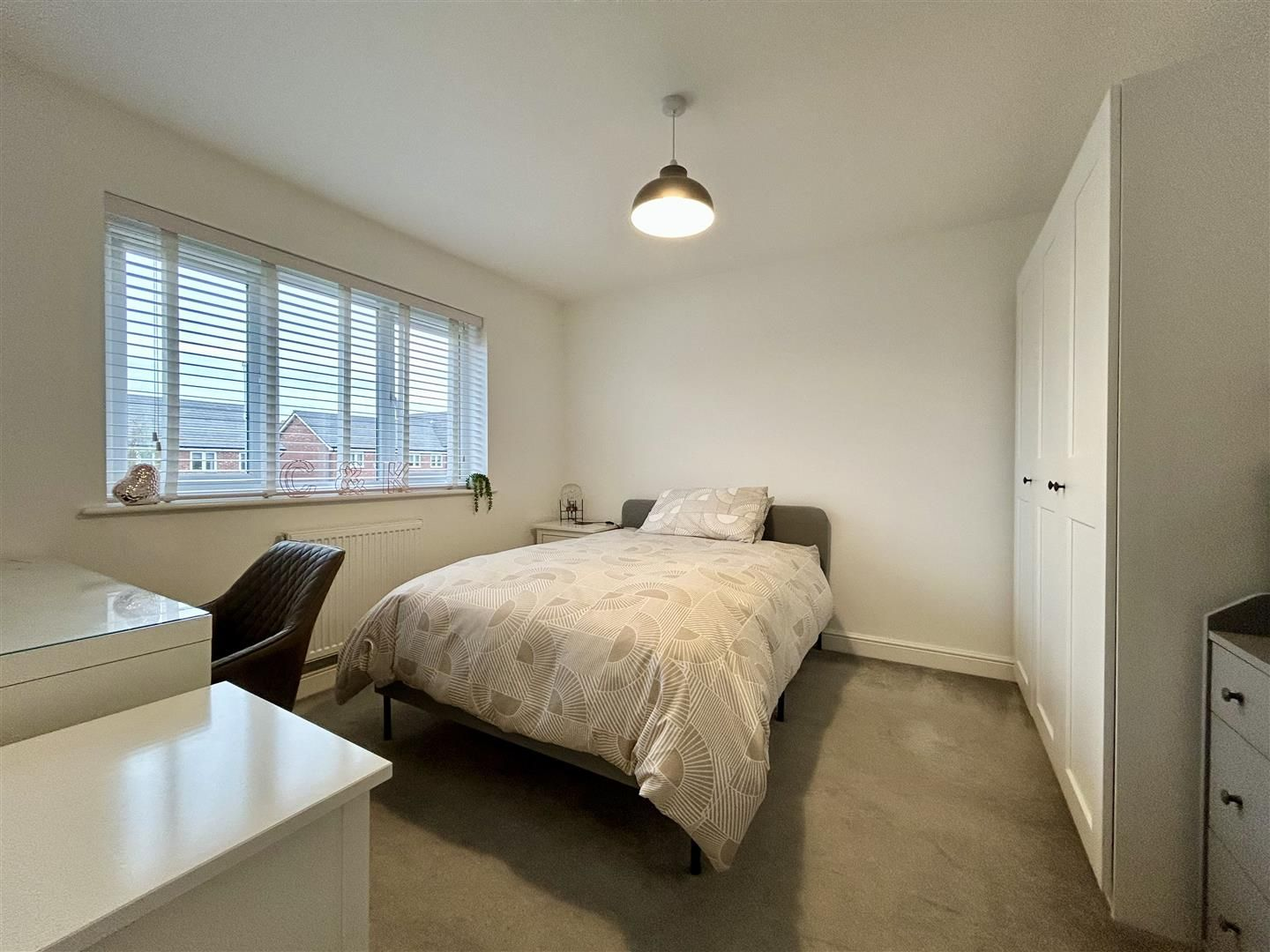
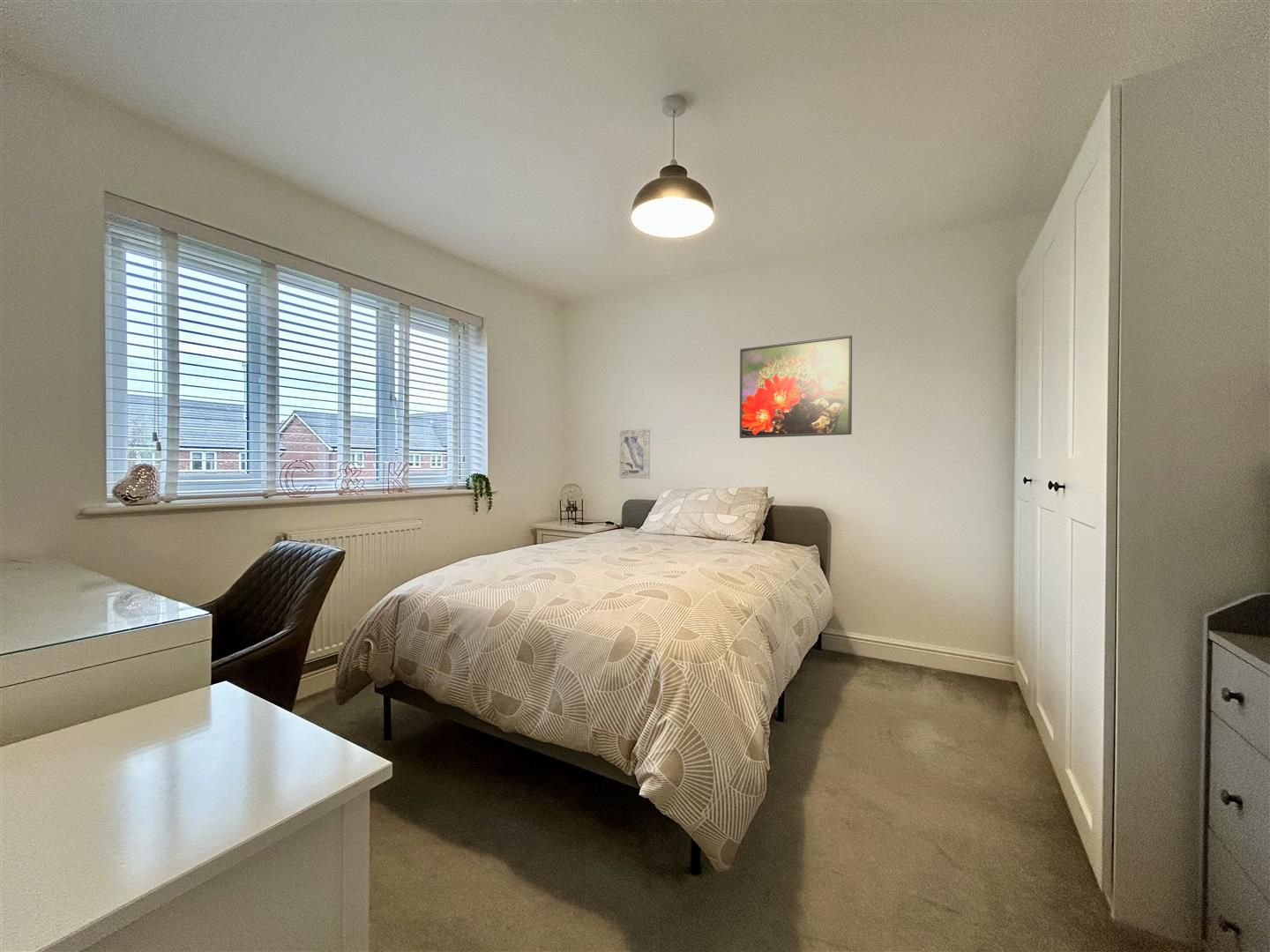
+ wall art (634, 454)
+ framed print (793, 389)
